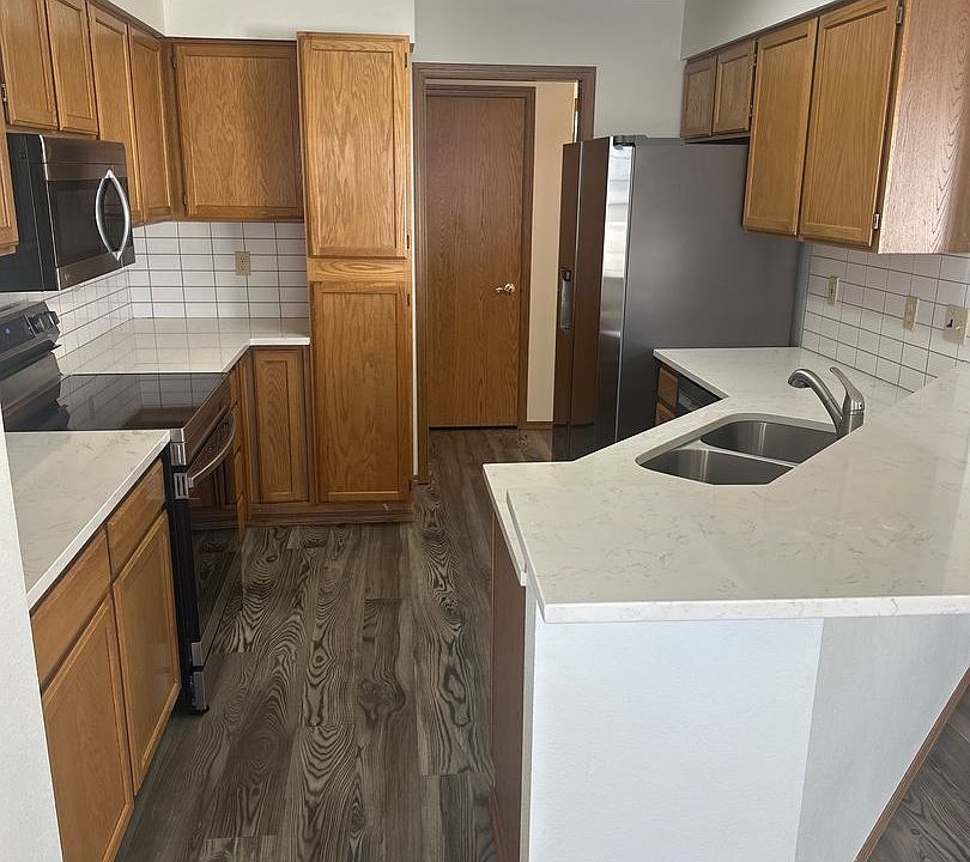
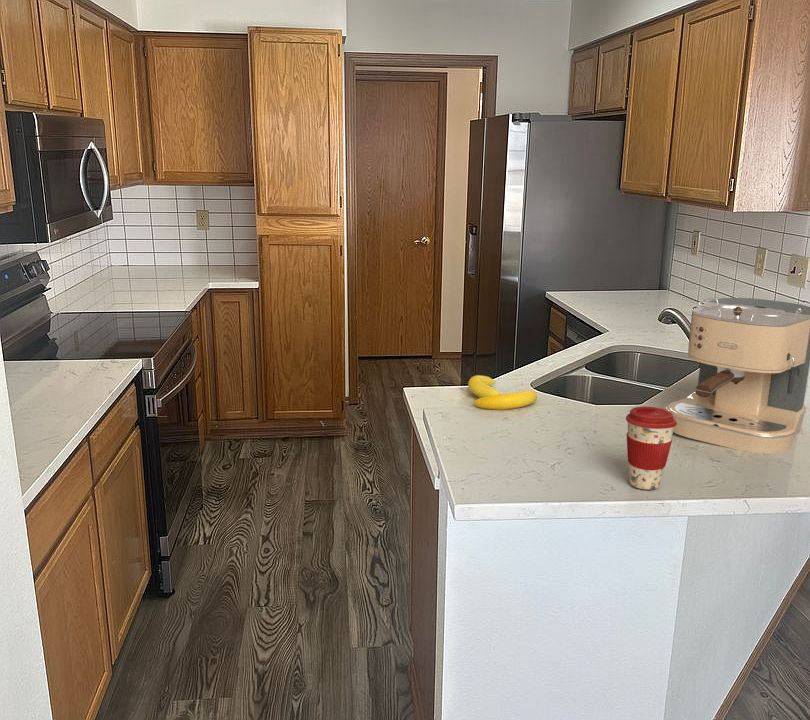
+ coffee cup (648, 448)
+ coffee maker (739, 369)
+ banana (498, 392)
